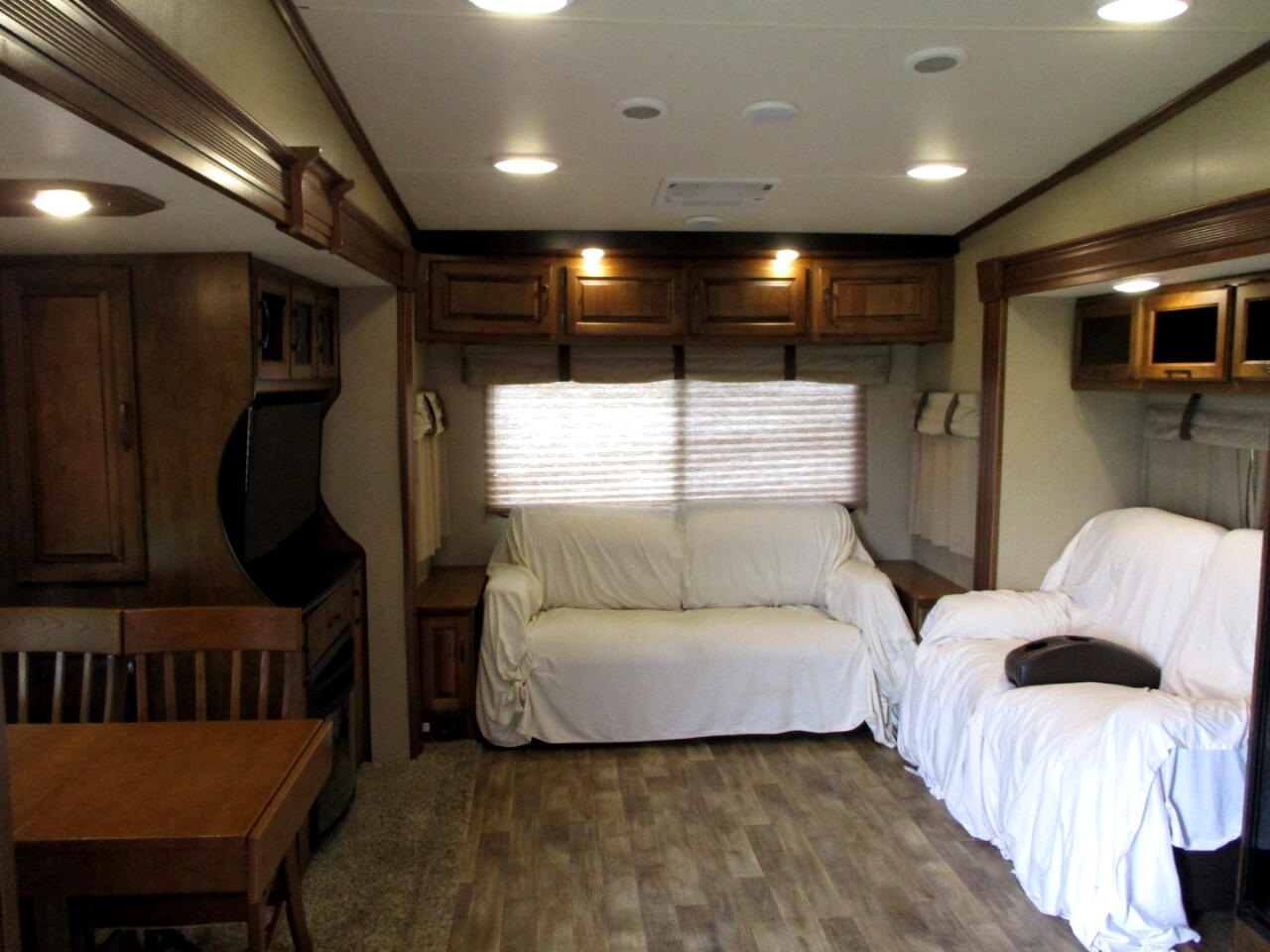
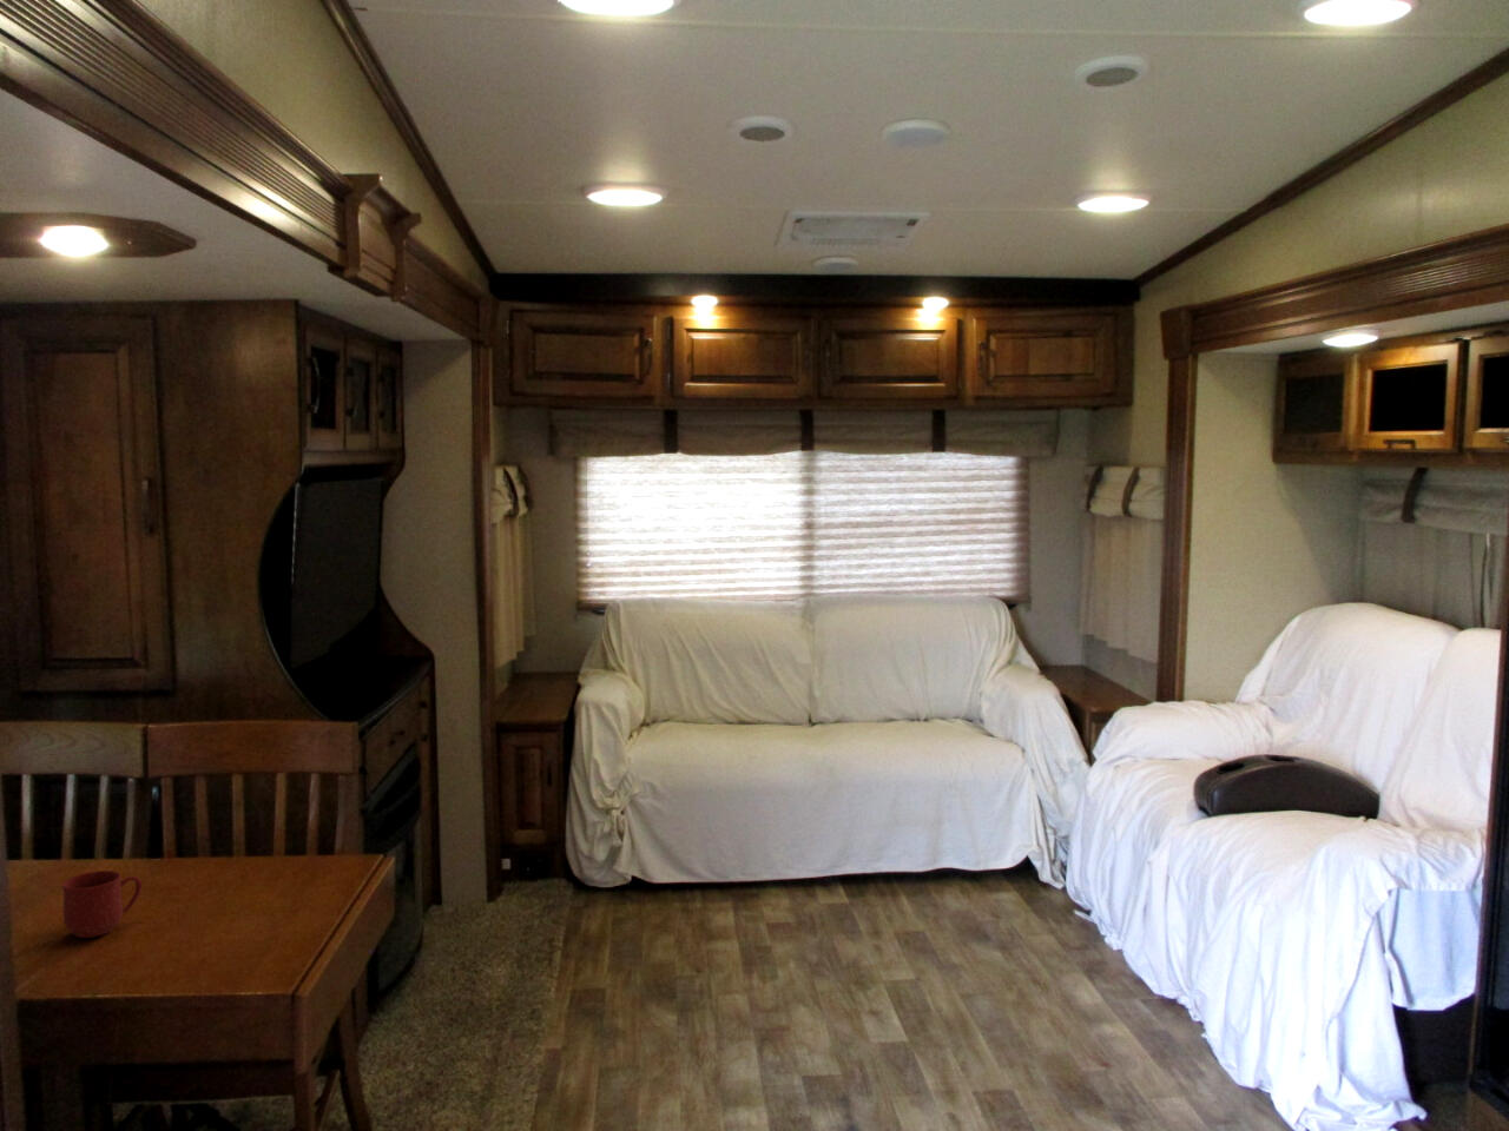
+ mug (103, 903)
